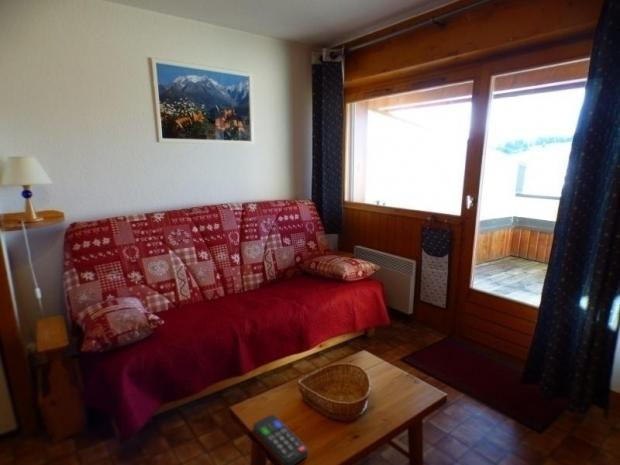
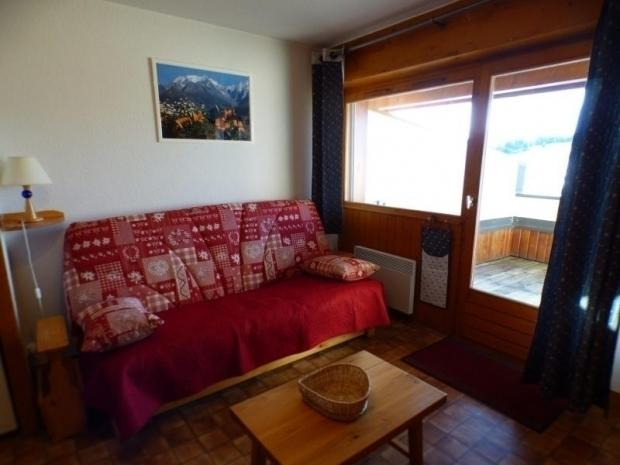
- remote control (279, 438)
